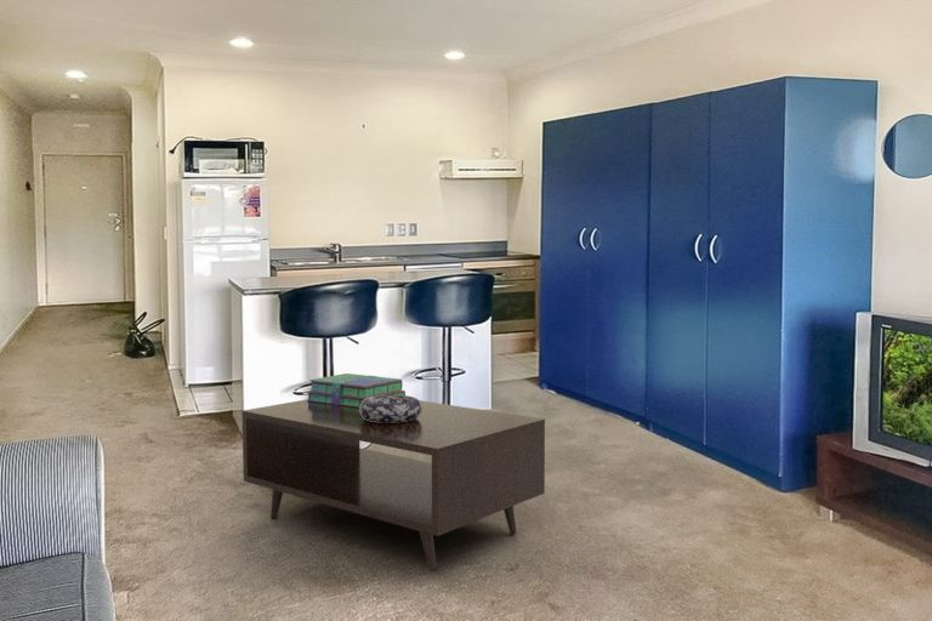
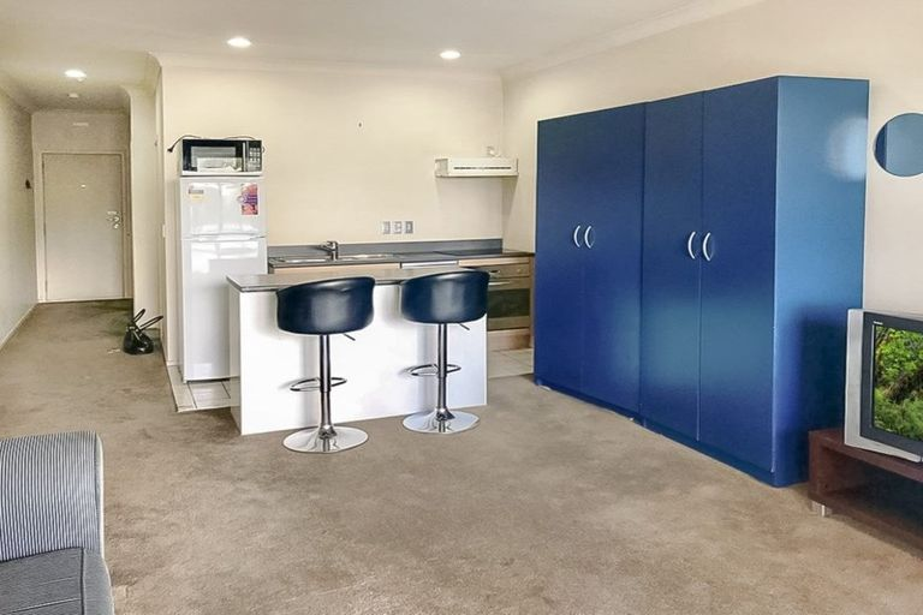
- stack of books (356, 388)
- decorative bowl (391, 409)
- coffee table (390, 469)
